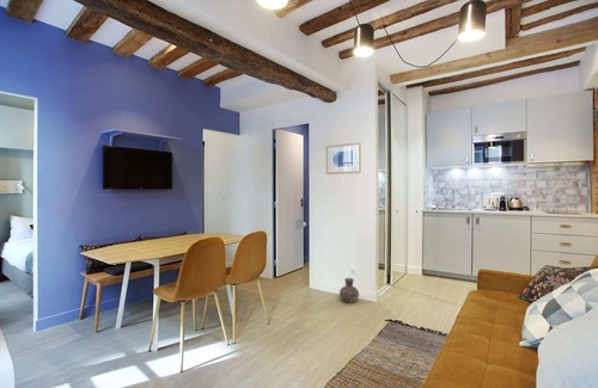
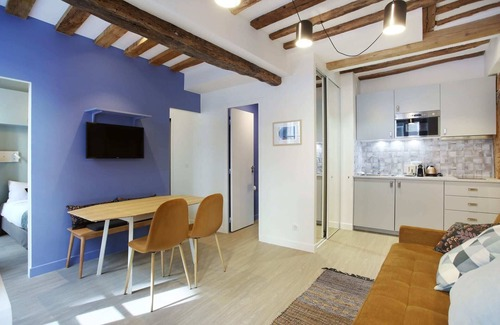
- ceramic jug (349, 290)
